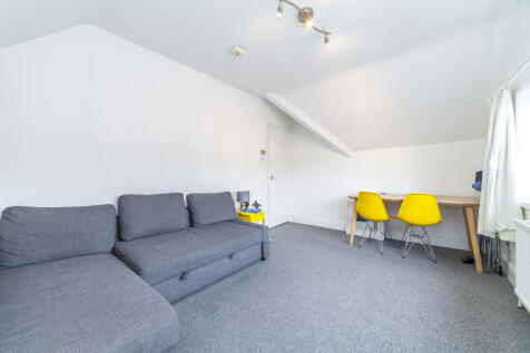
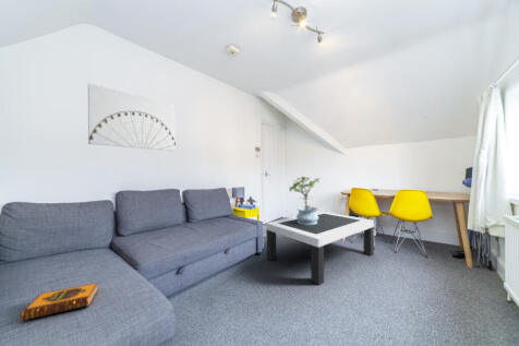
+ wall art (137, 121)
+ coffee table (321, 238)
+ potted plant (304, 199)
+ hardback book (63, 300)
